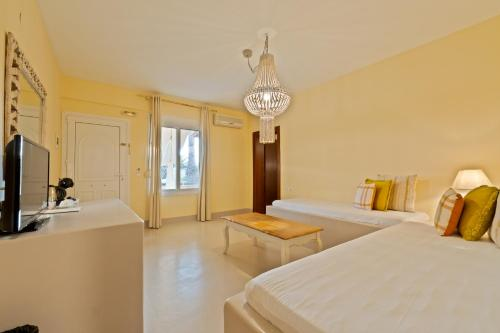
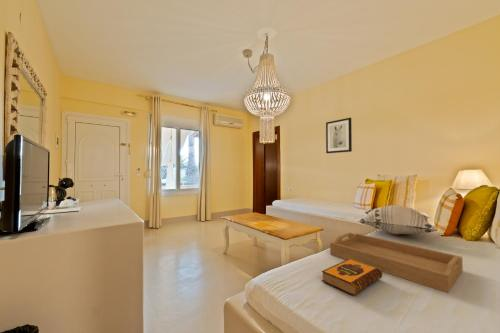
+ wall art (338, 136)
+ serving tray (390, 253)
+ hardback book (352, 275)
+ decorative pillow (395, 219)
